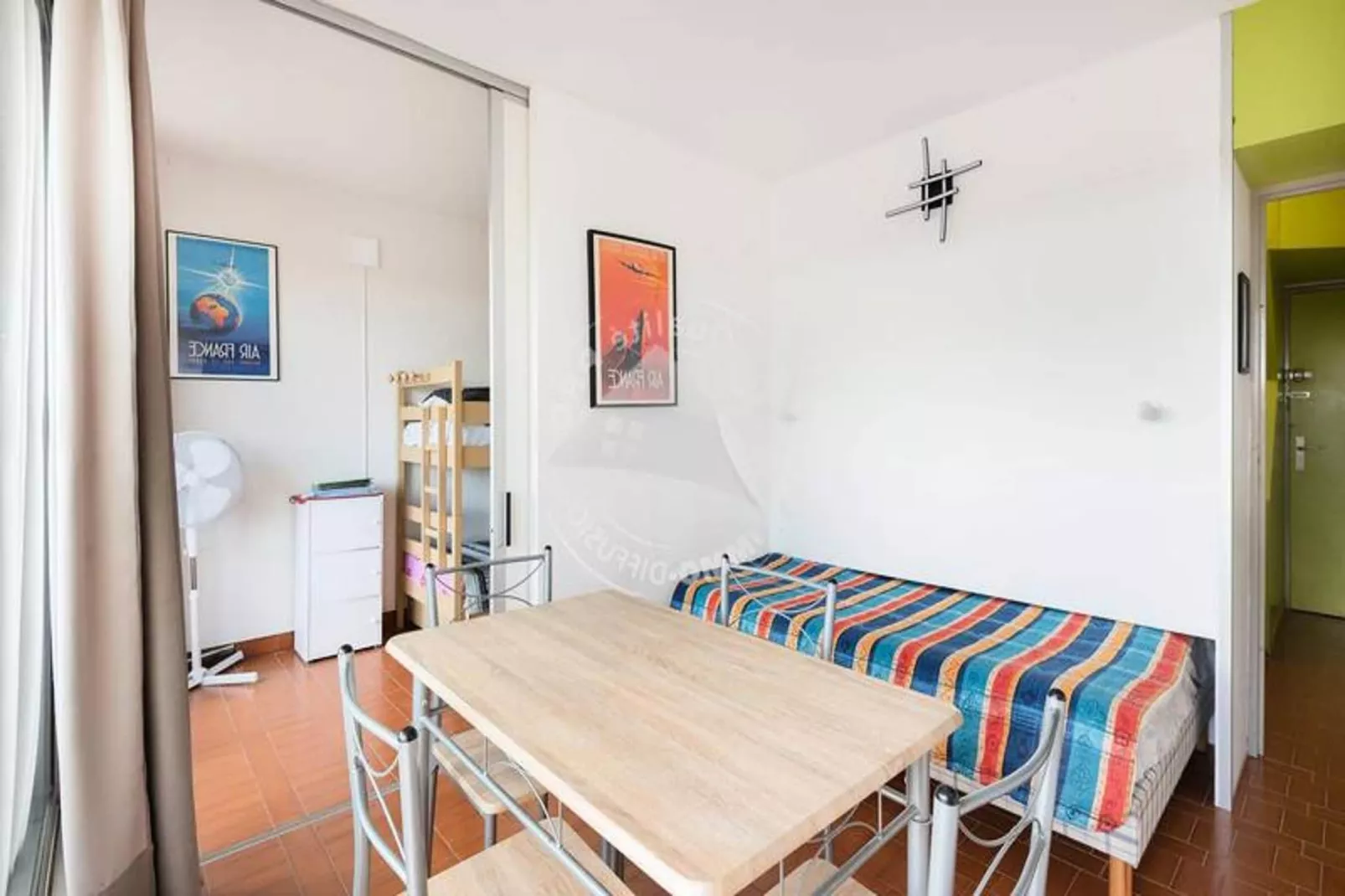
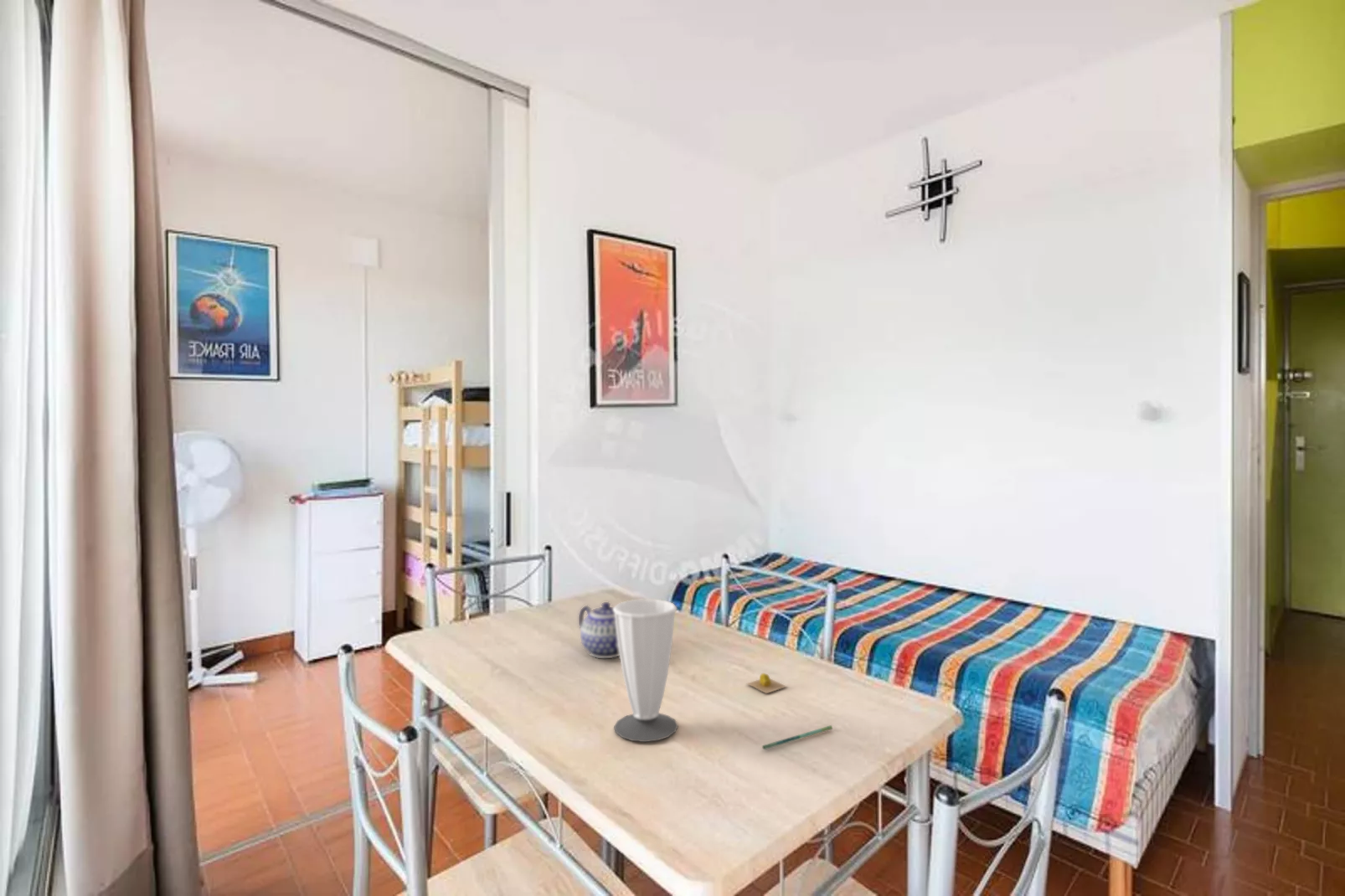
+ pen (798, 737)
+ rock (766, 678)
+ cup (645, 667)
+ teapot (606, 627)
